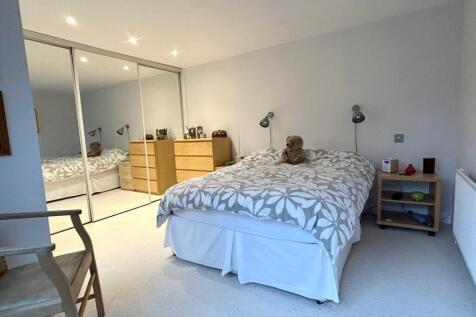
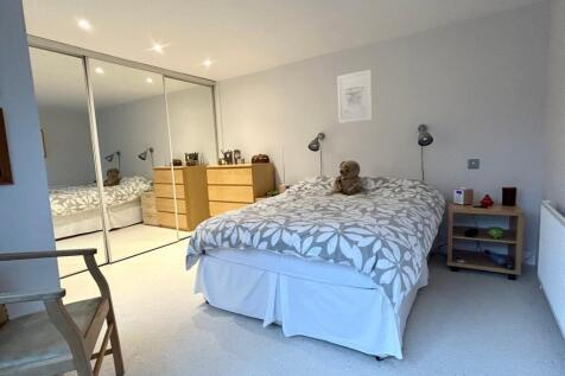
+ wall art (354, 97)
